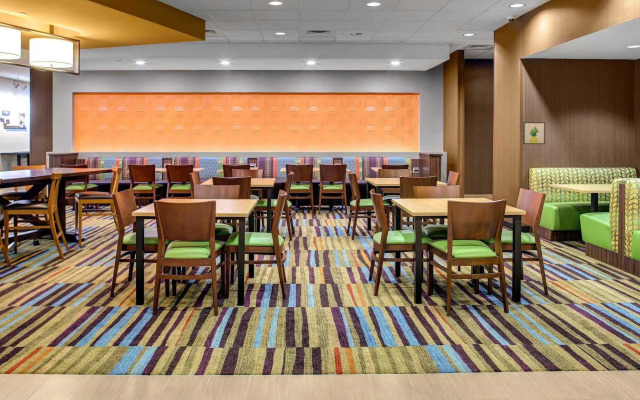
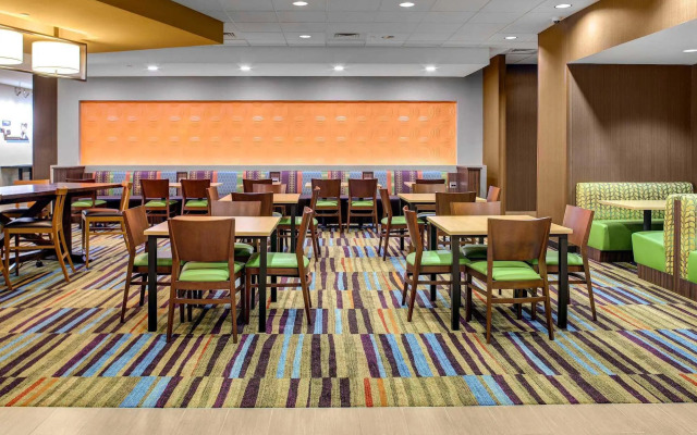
- wall art (533, 133)
